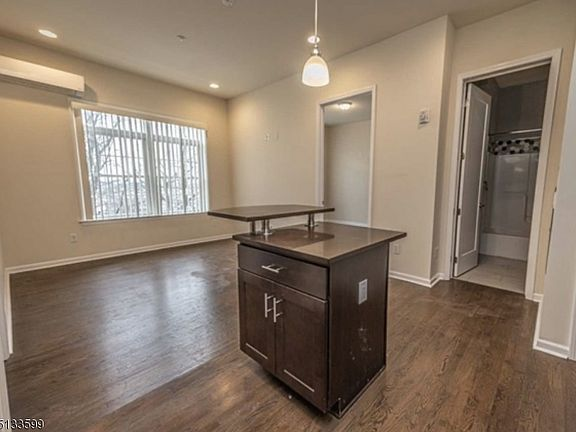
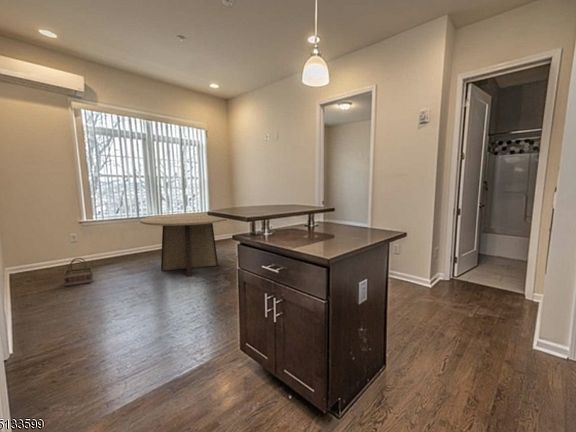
+ basket (78, 270)
+ dining table (189, 242)
